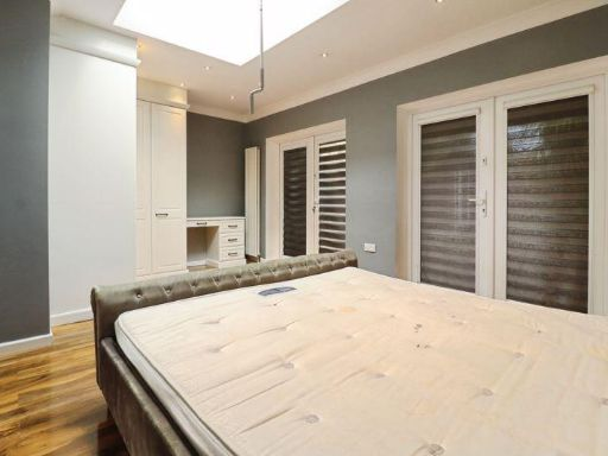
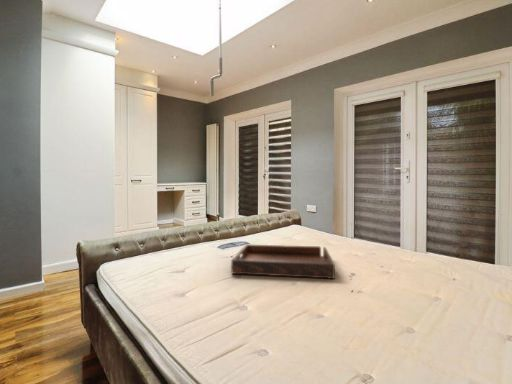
+ serving tray (283, 258)
